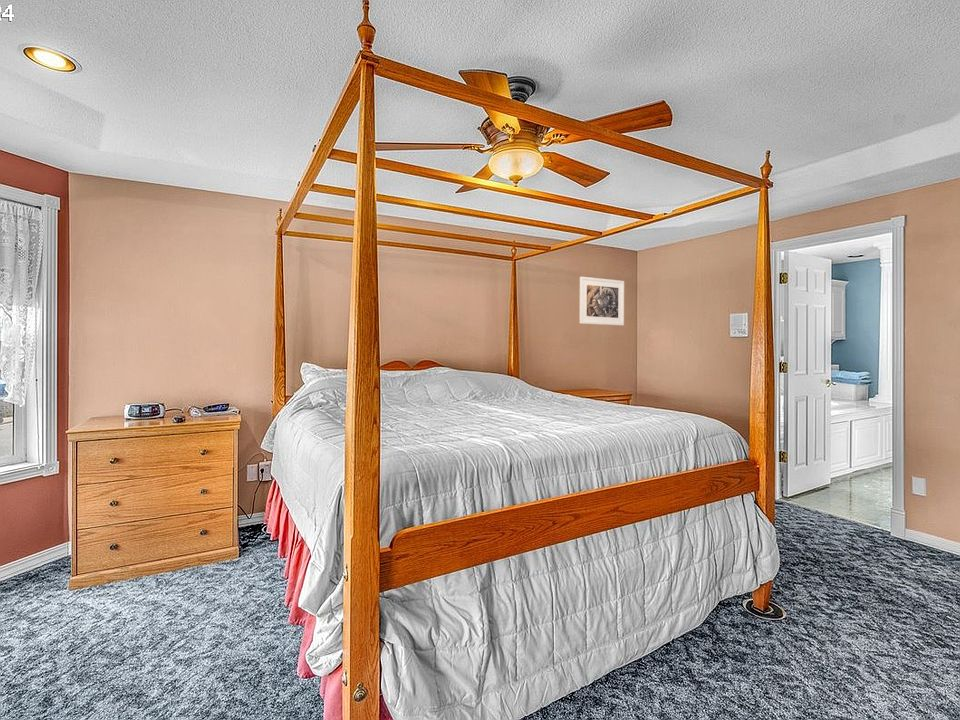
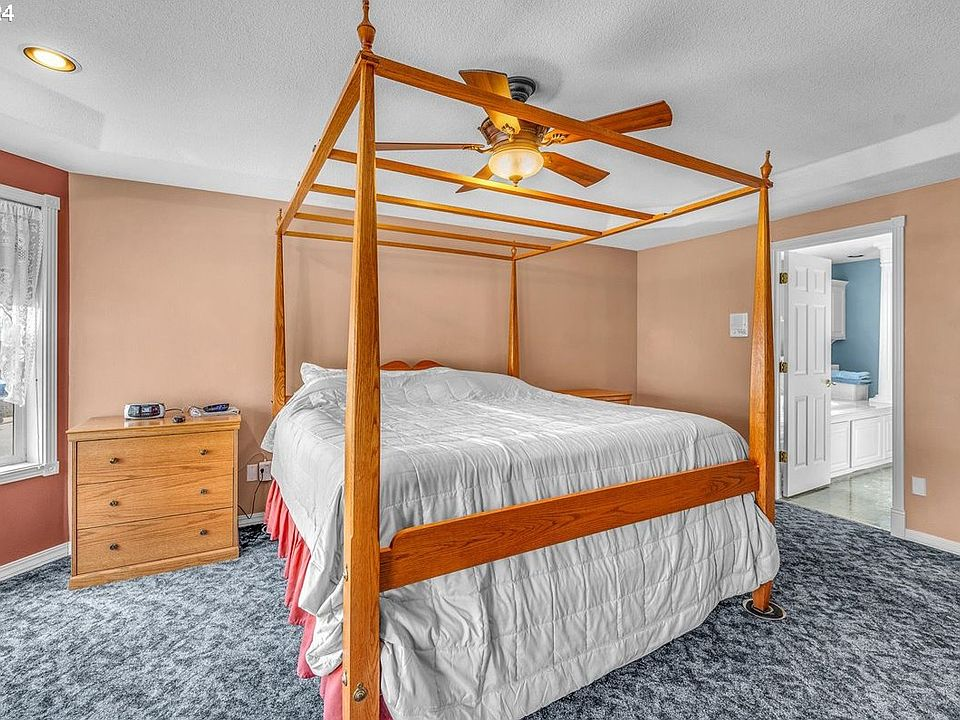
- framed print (602, 301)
